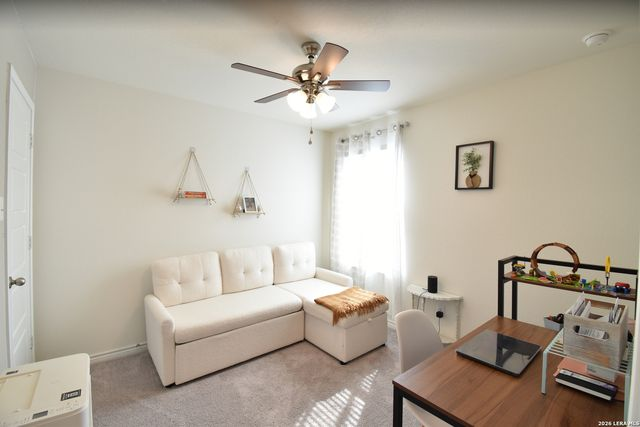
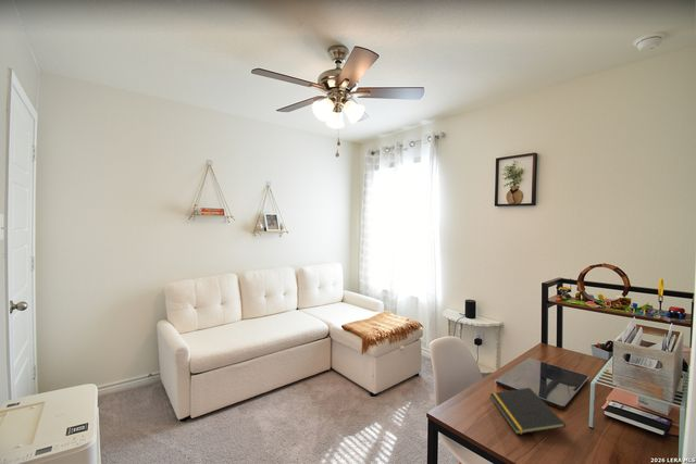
+ notepad (523, 409)
